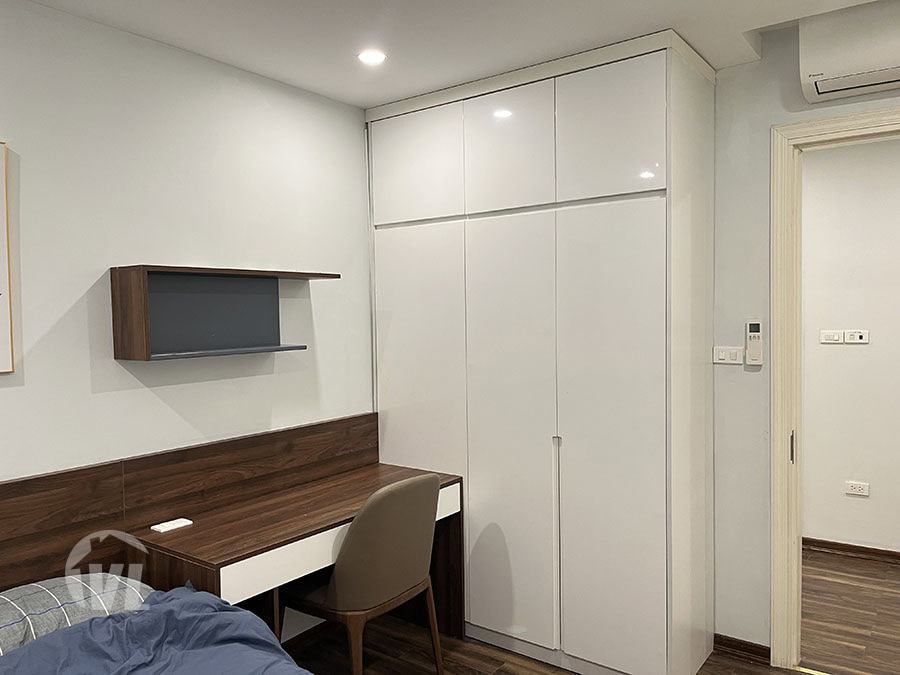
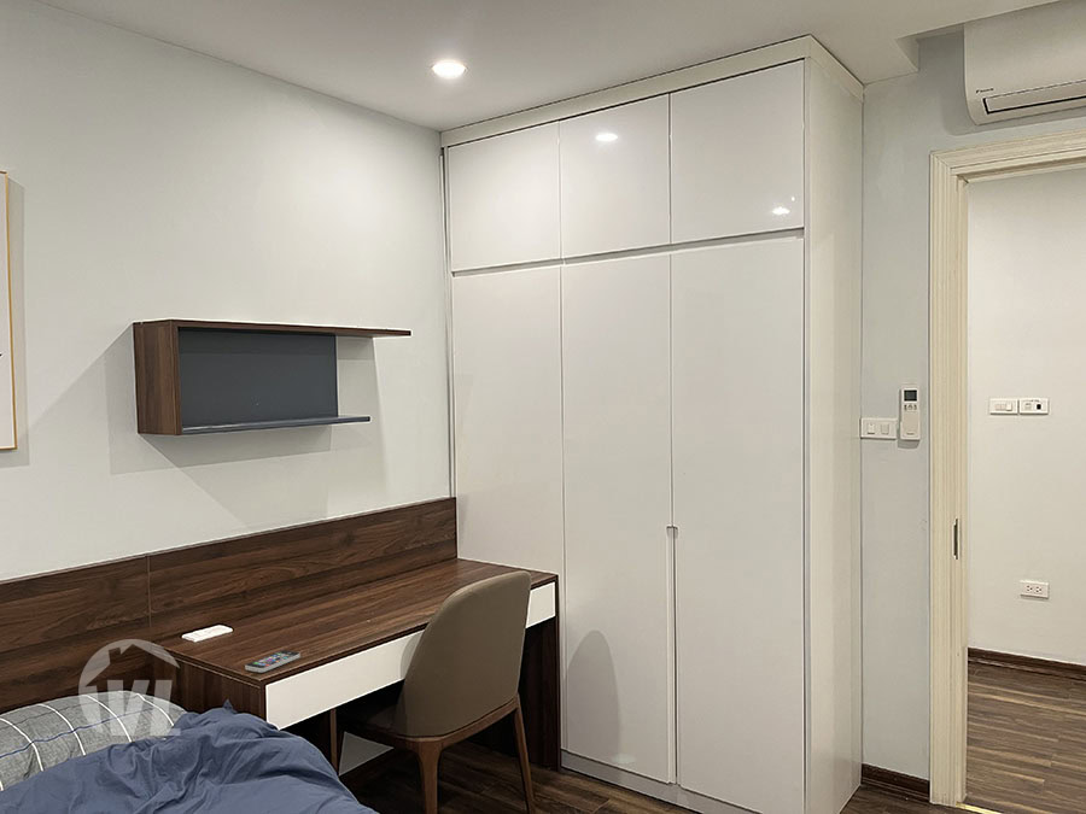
+ smartphone (273, 661)
